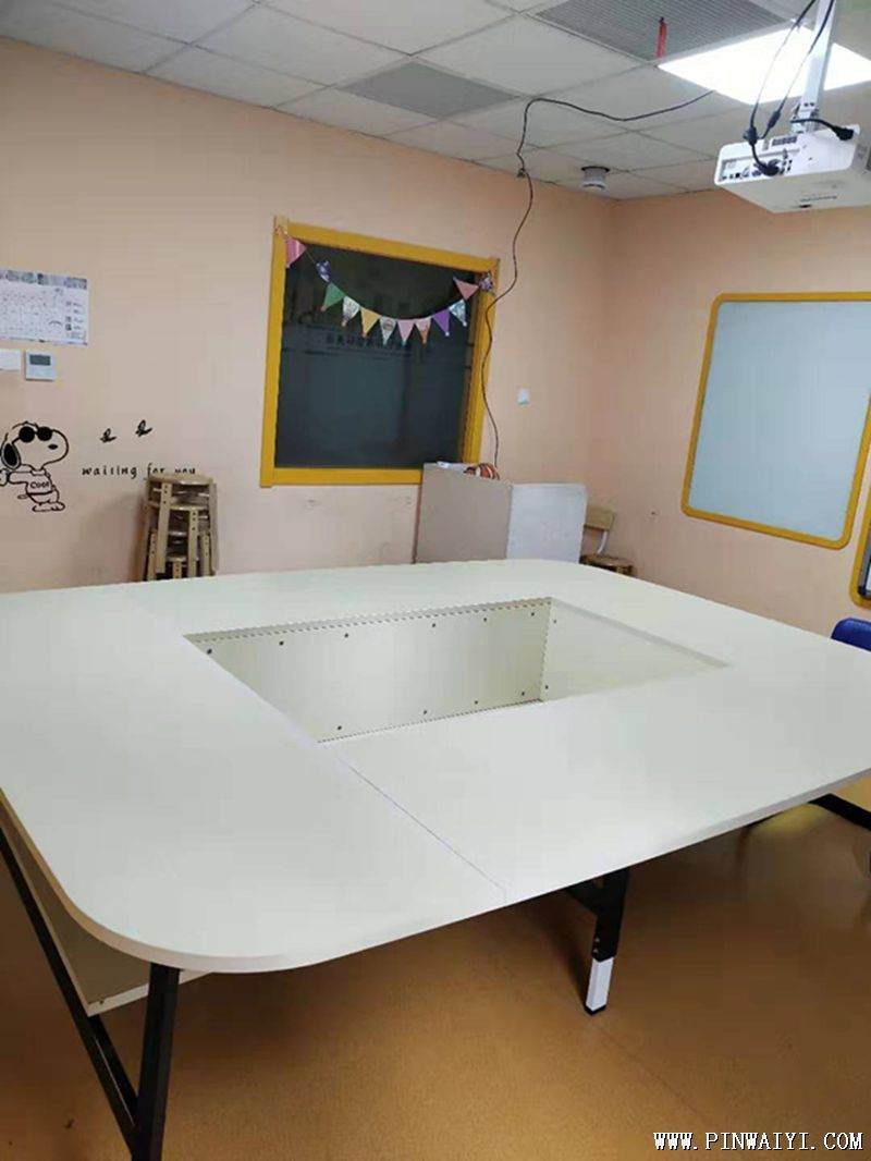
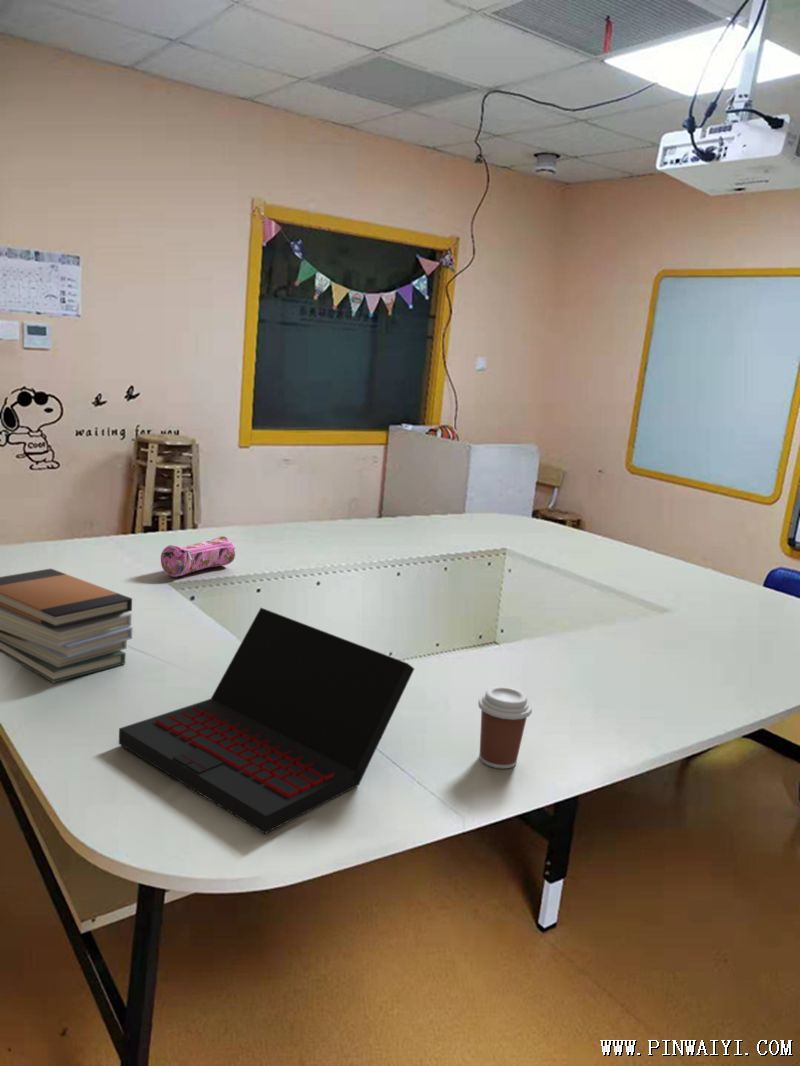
+ book stack (54, 622)
+ coffee cup (502, 727)
+ pencil case (199, 555)
+ laptop (267, 702)
